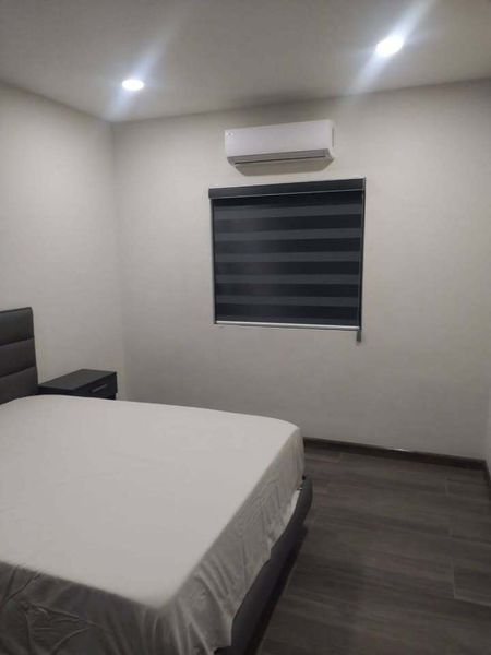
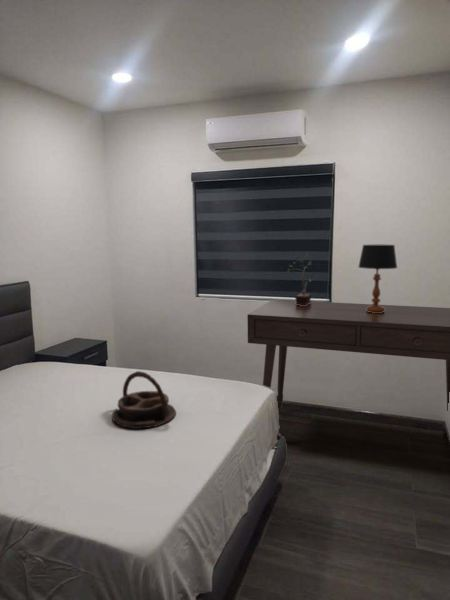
+ potted plant (302, 277)
+ serving tray (143, 393)
+ desk (359, 352)
+ table lamp (376, 278)
